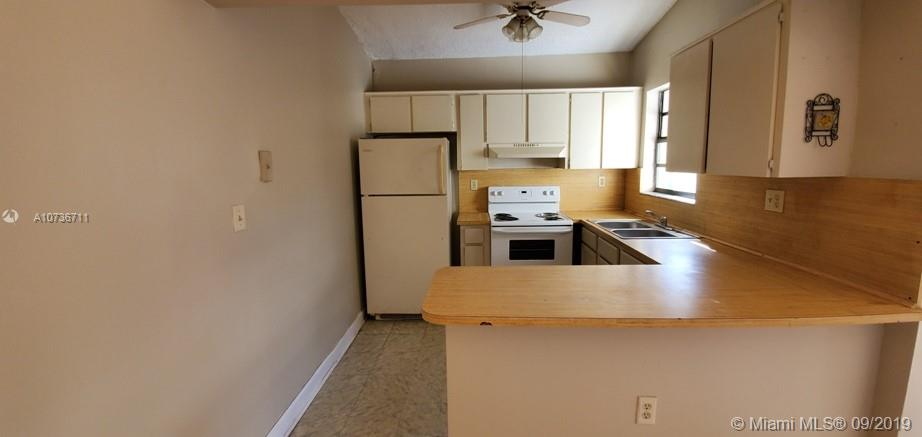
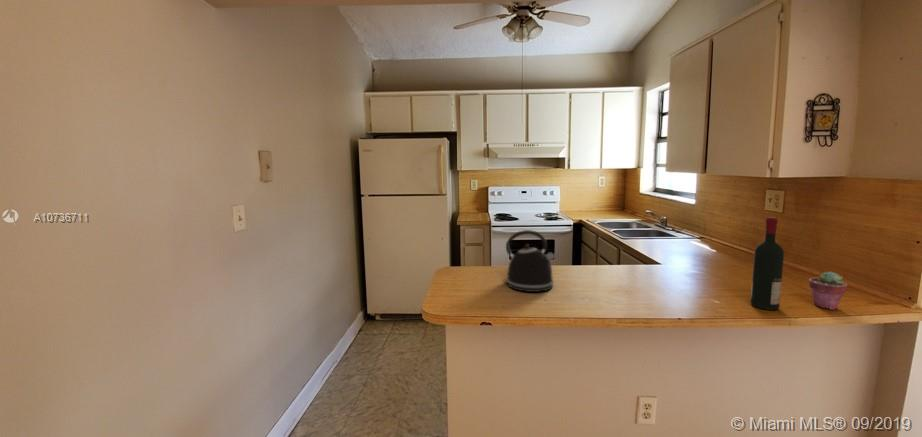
+ kettle (529, 257)
+ potted succulent (827, 288)
+ alcohol (768, 262)
